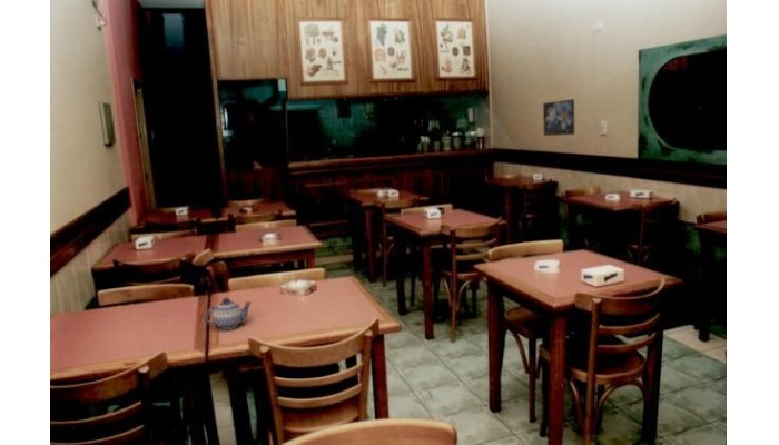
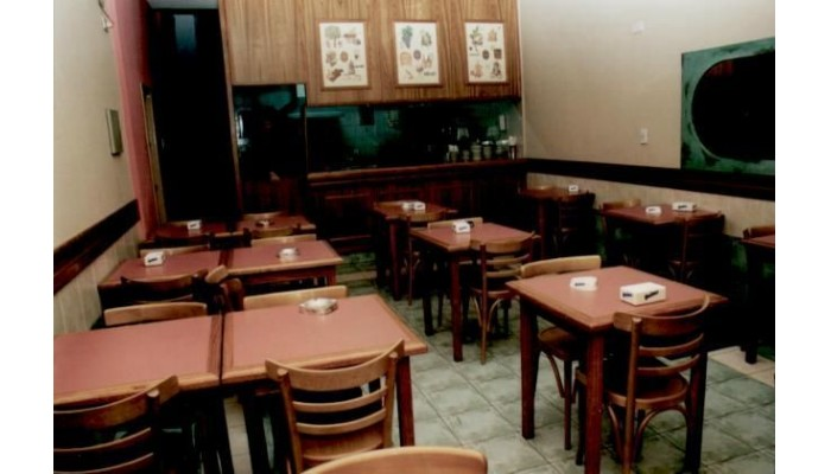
- teapot (228, 312)
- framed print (558, 118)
